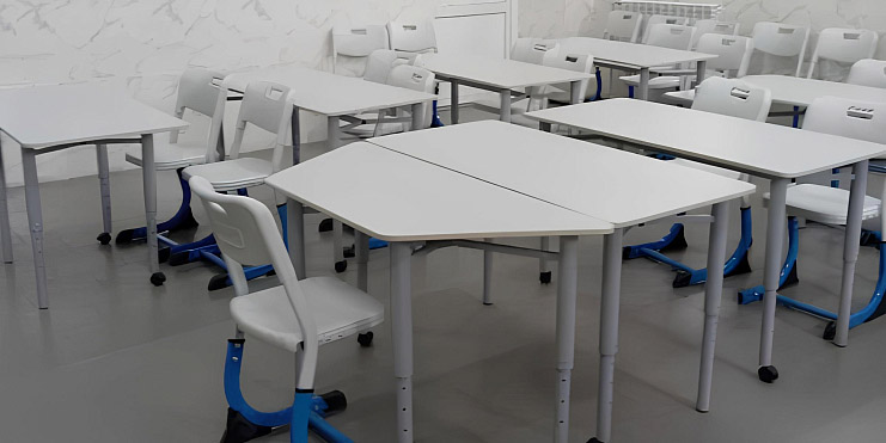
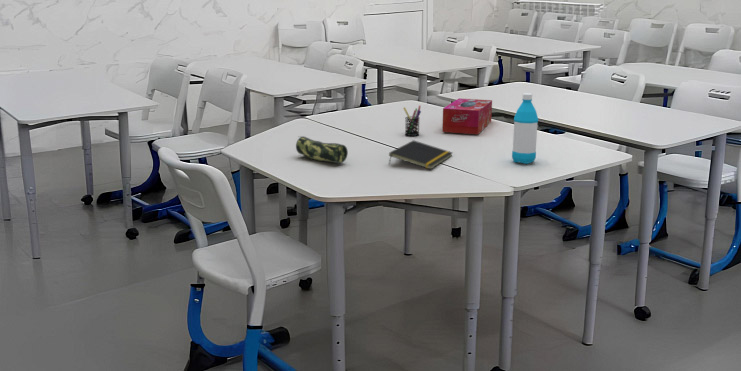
+ water bottle (525, 128)
+ pen holder (413, 119)
+ pencil case (320, 150)
+ notepad (421, 154)
+ tissue box (467, 115)
